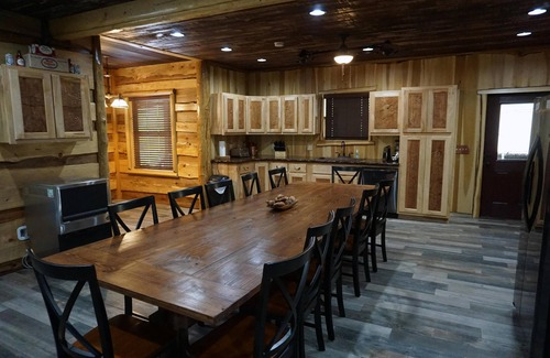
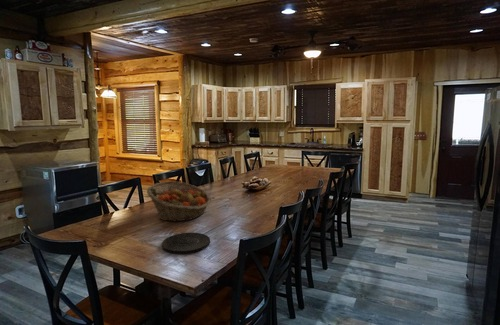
+ plate (186, 240)
+ fruit basket (180, 199)
